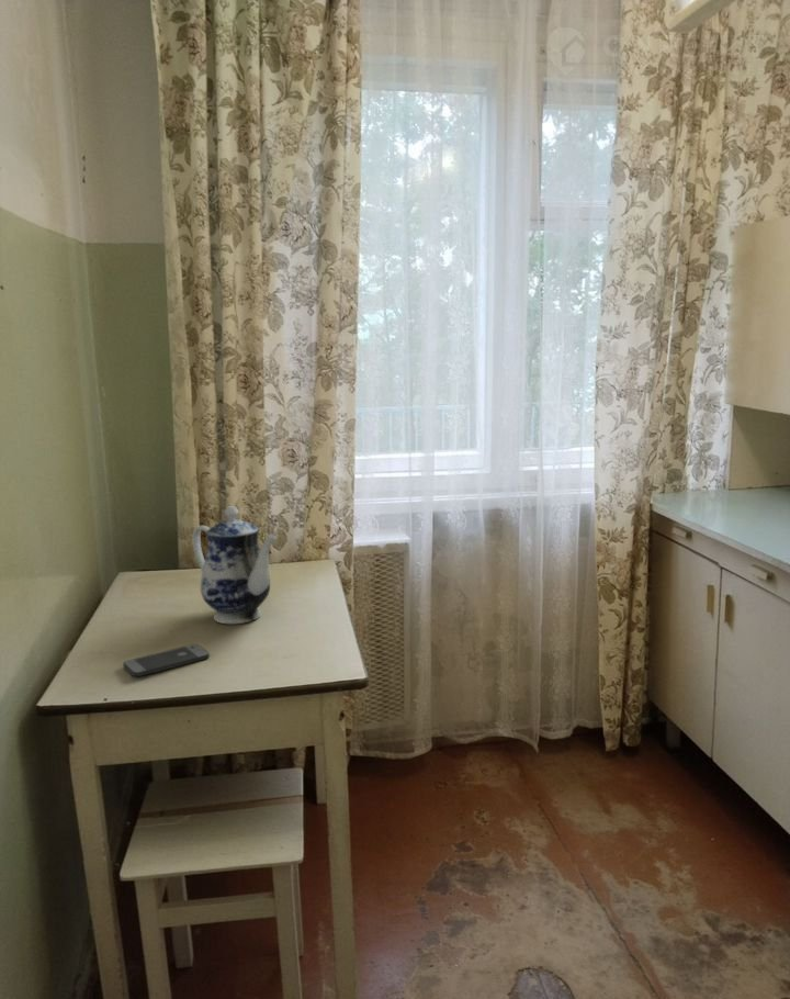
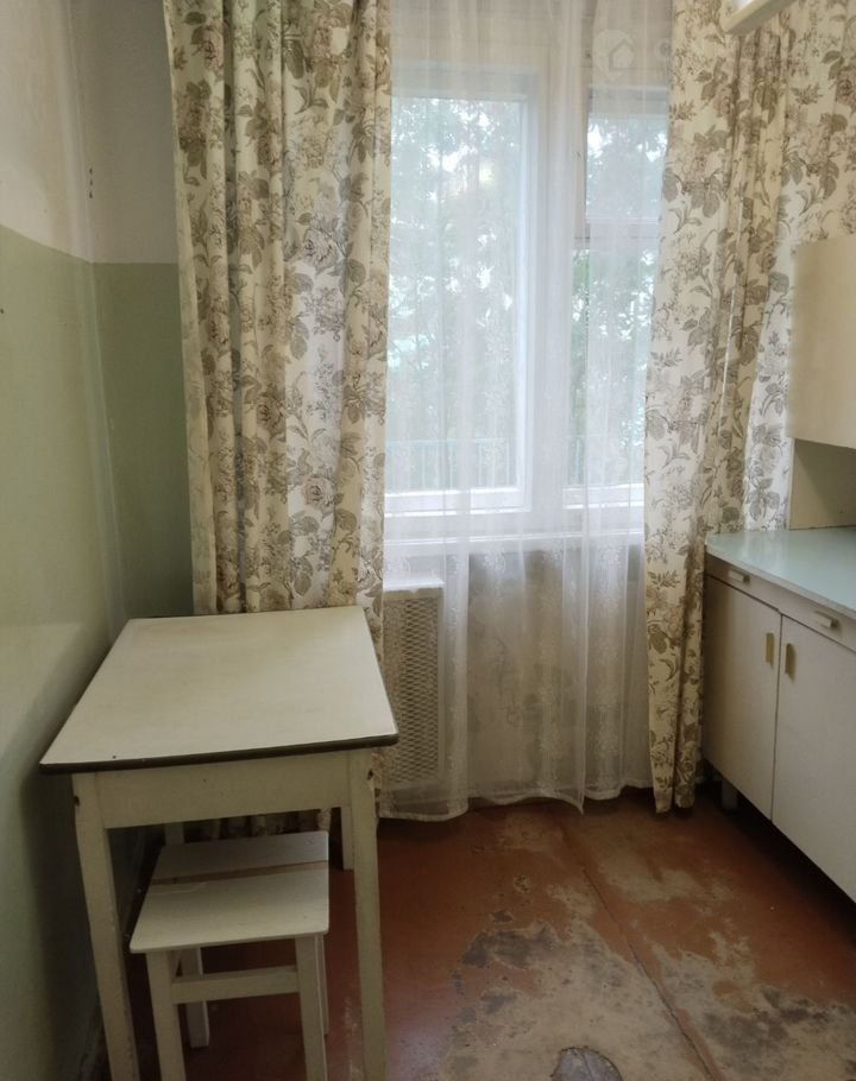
- teapot (234, 562)
- smartphone (167, 660)
